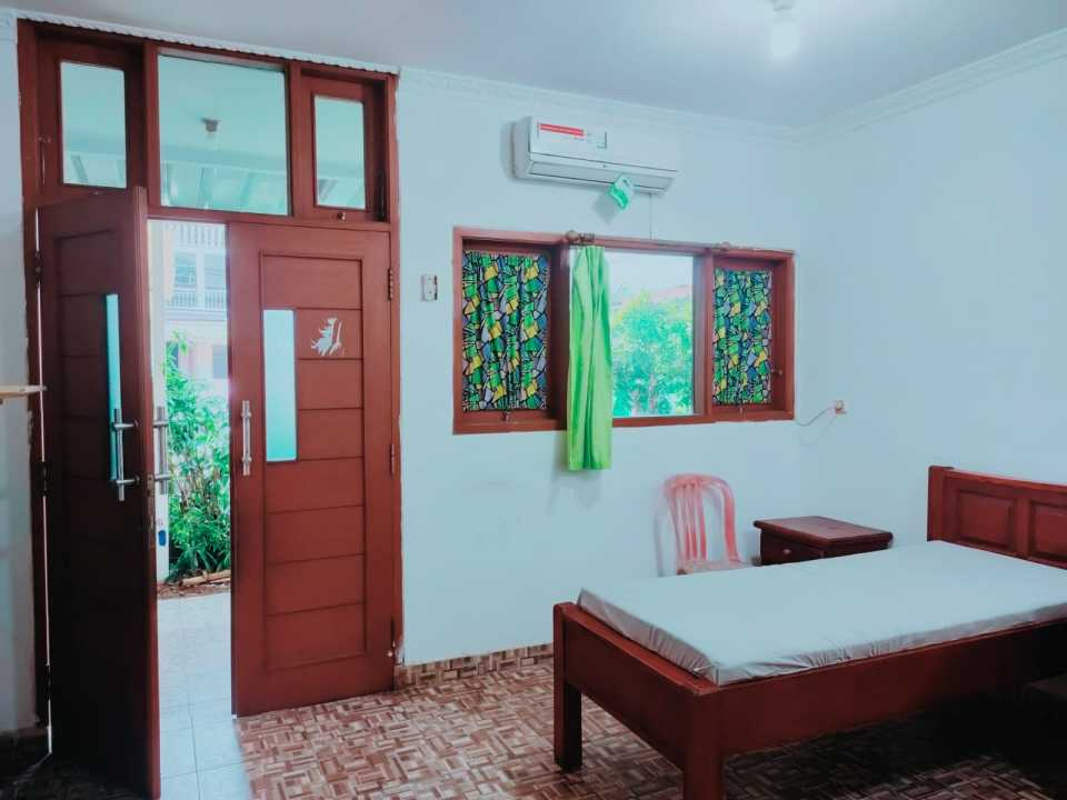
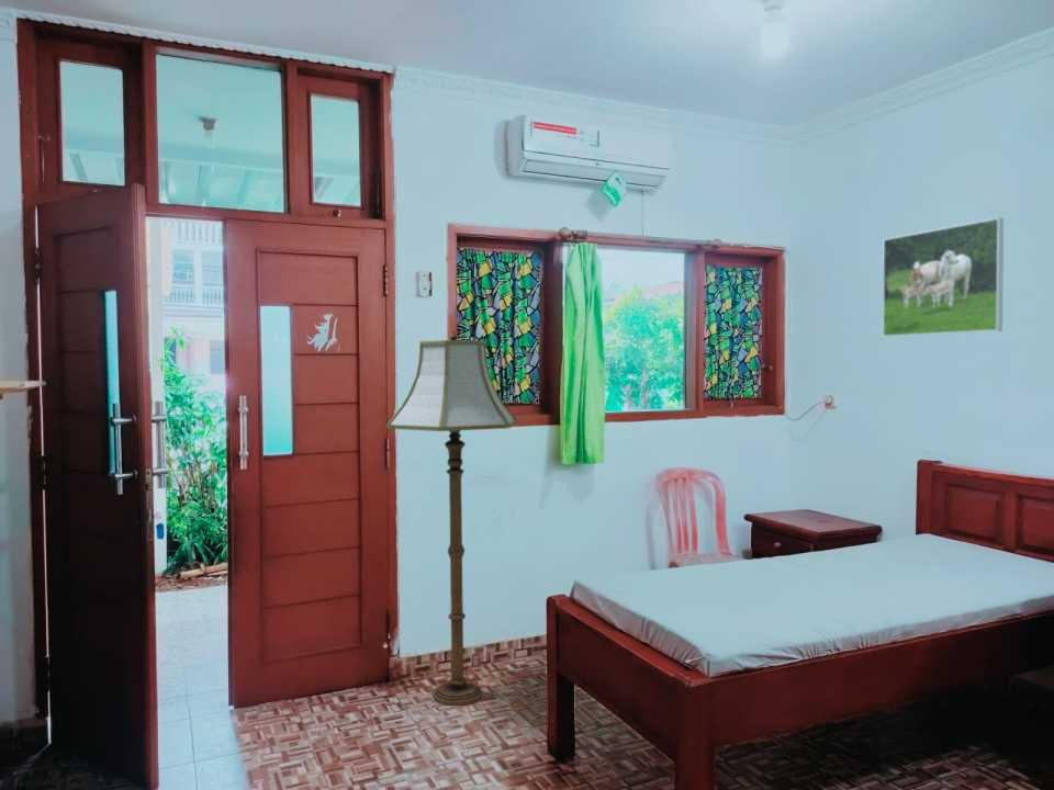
+ floor lamp (455, 514)
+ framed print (938, 281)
